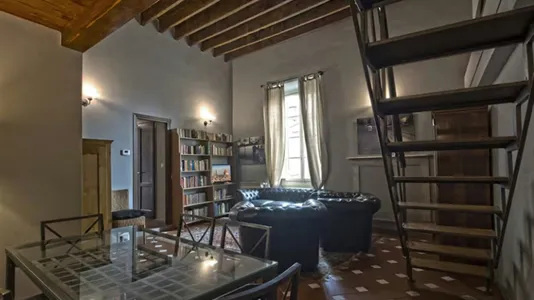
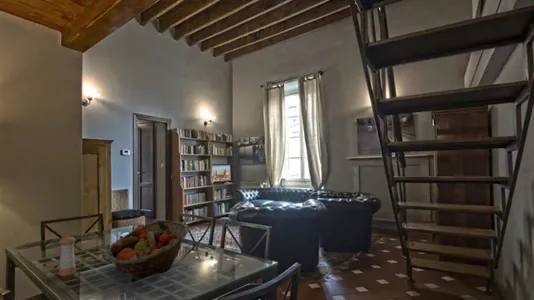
+ fruit basket (149, 245)
+ pepper shaker (67, 254)
